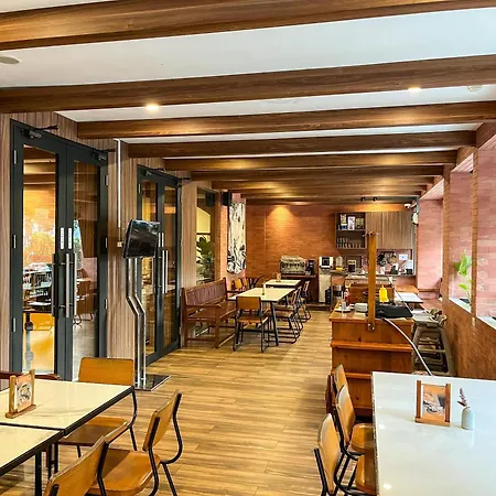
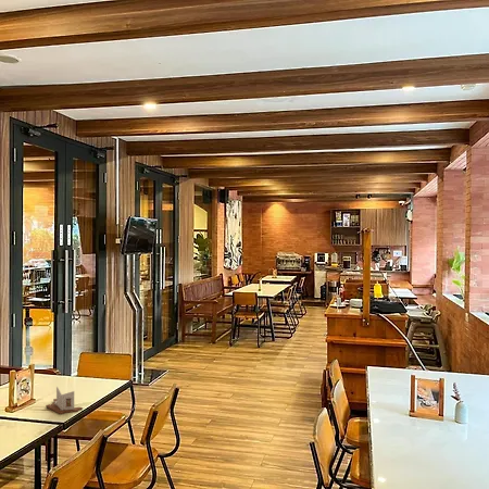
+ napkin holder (64, 396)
